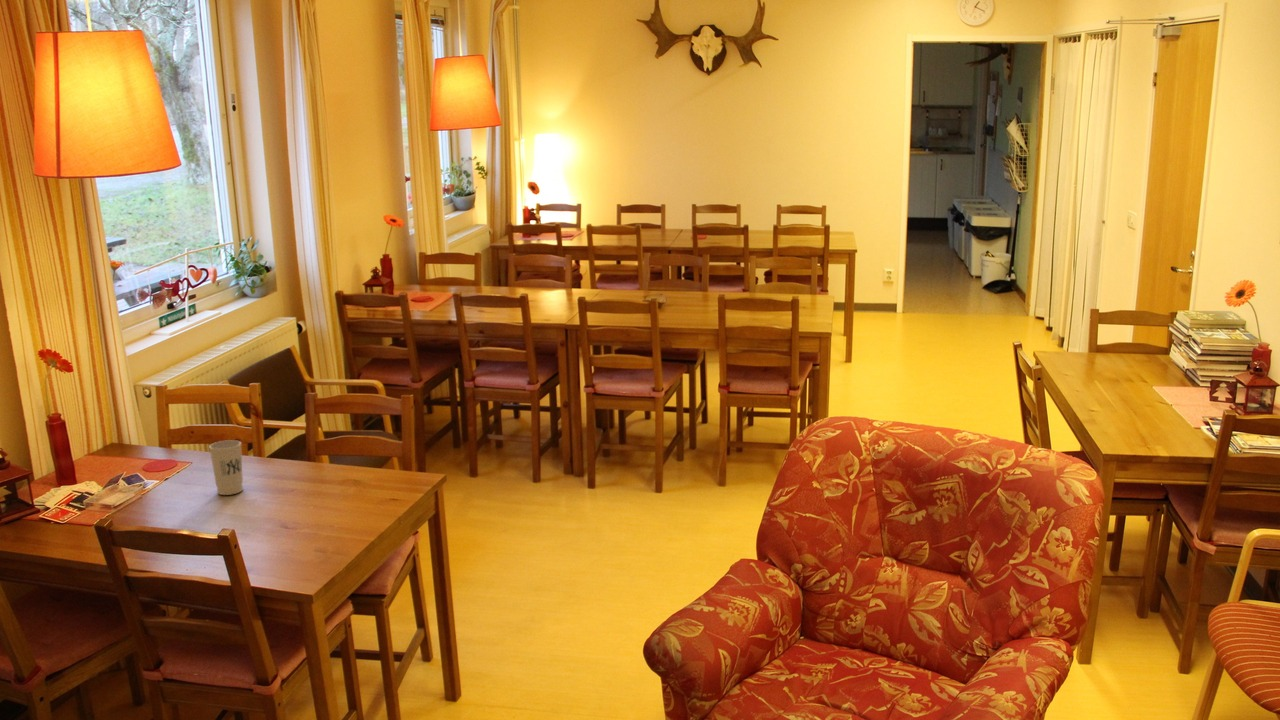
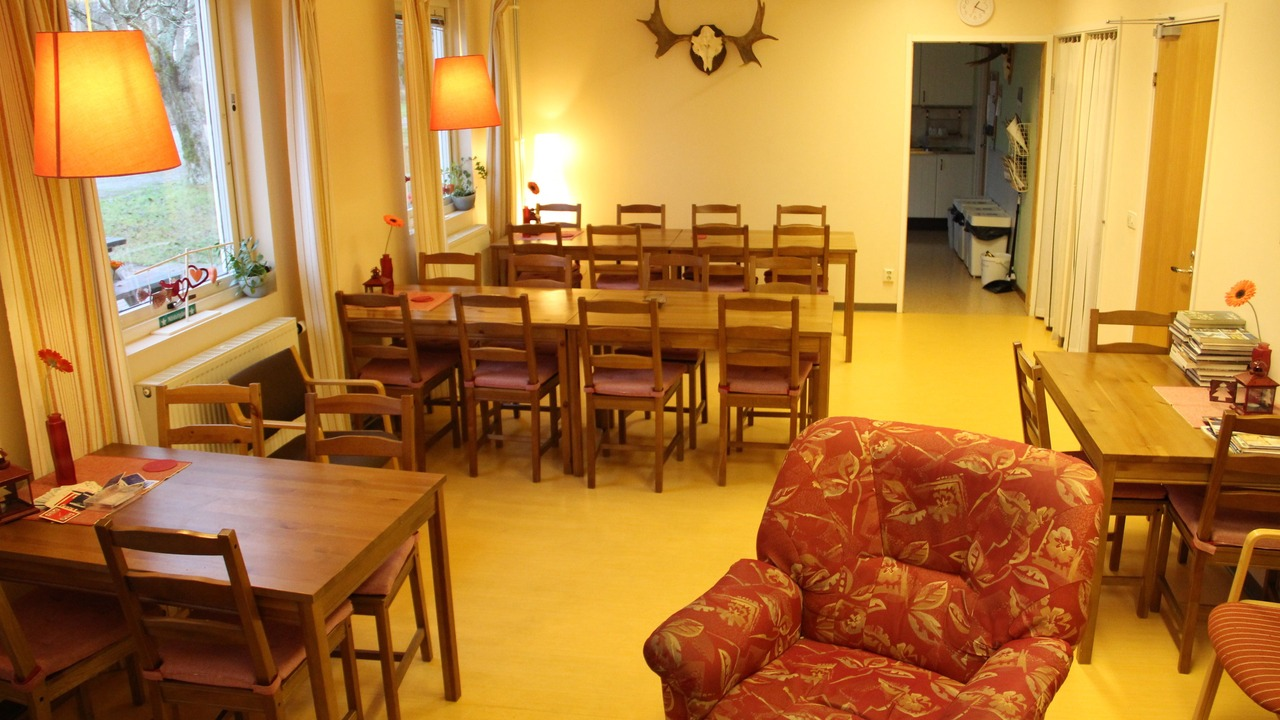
- cup (227, 467)
